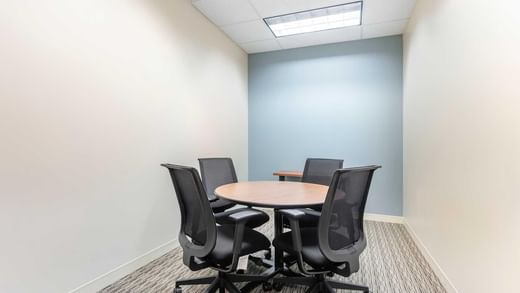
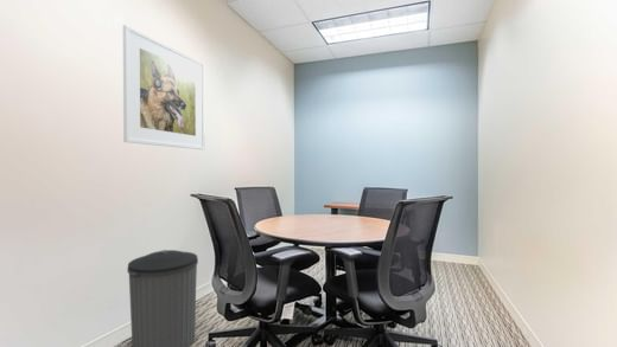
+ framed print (170, 96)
+ trash can (164, 296)
